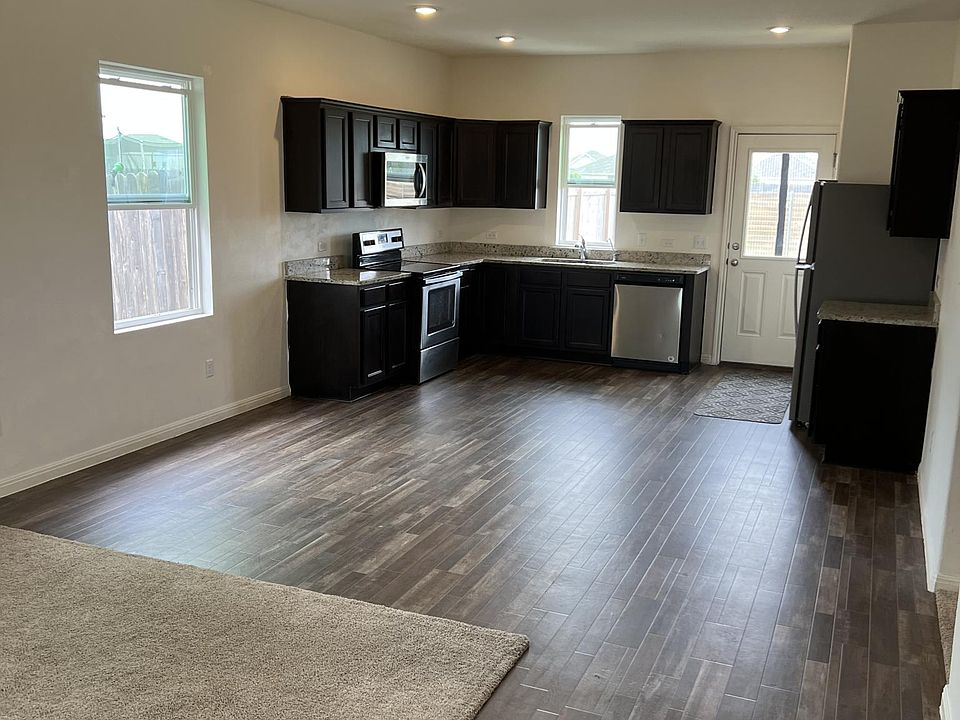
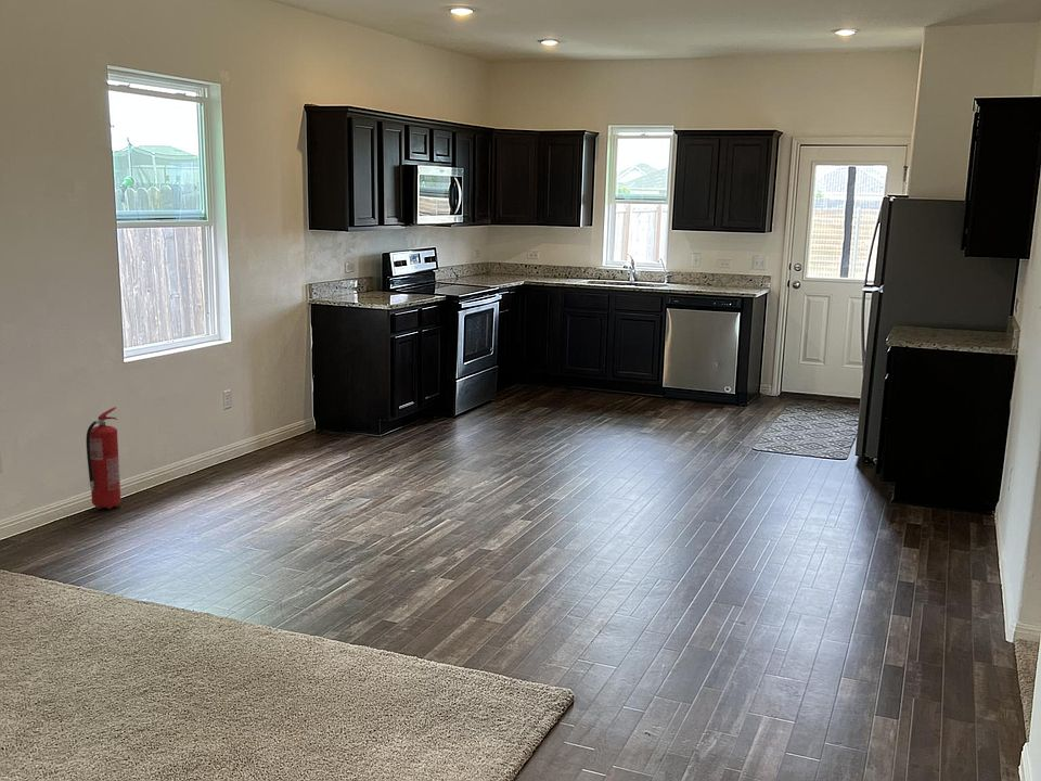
+ fire extinguisher (103, 459)
